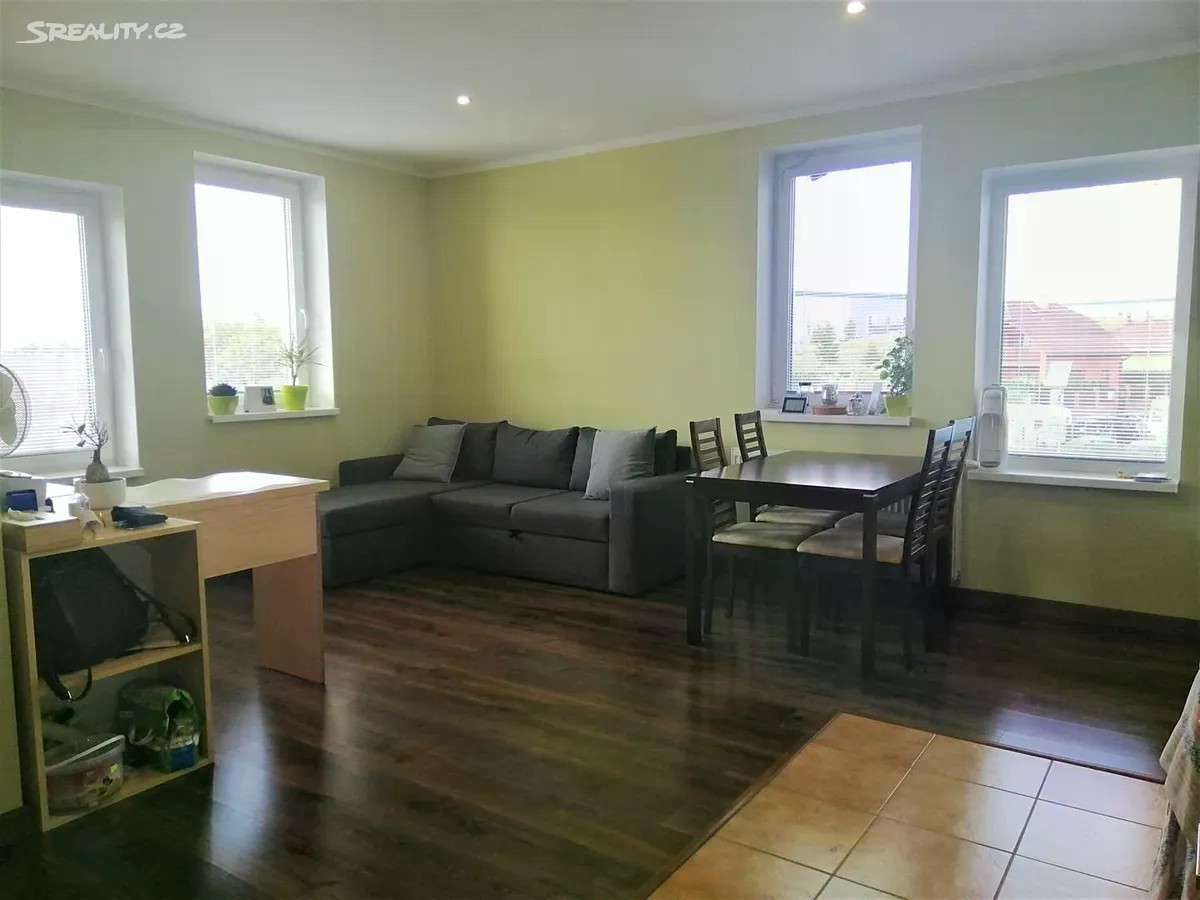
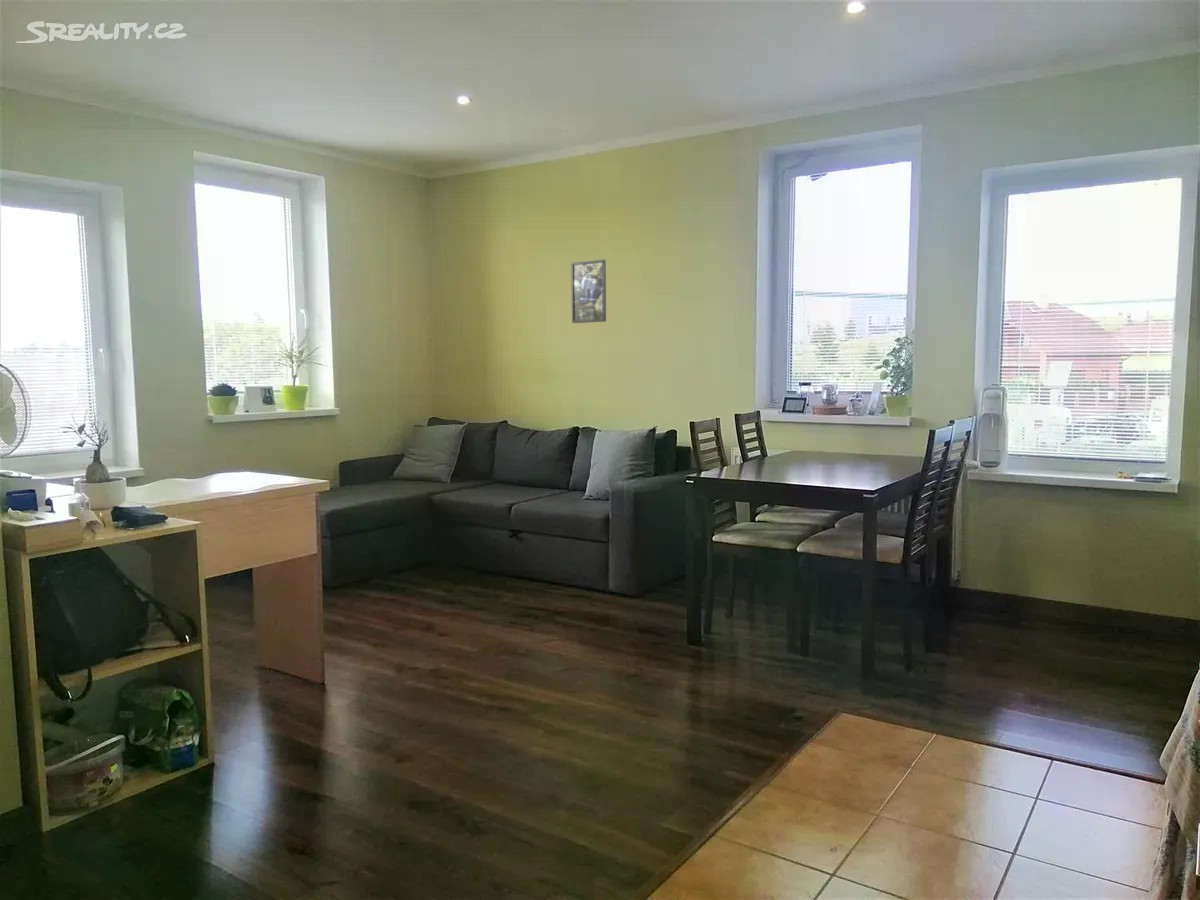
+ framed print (588, 291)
